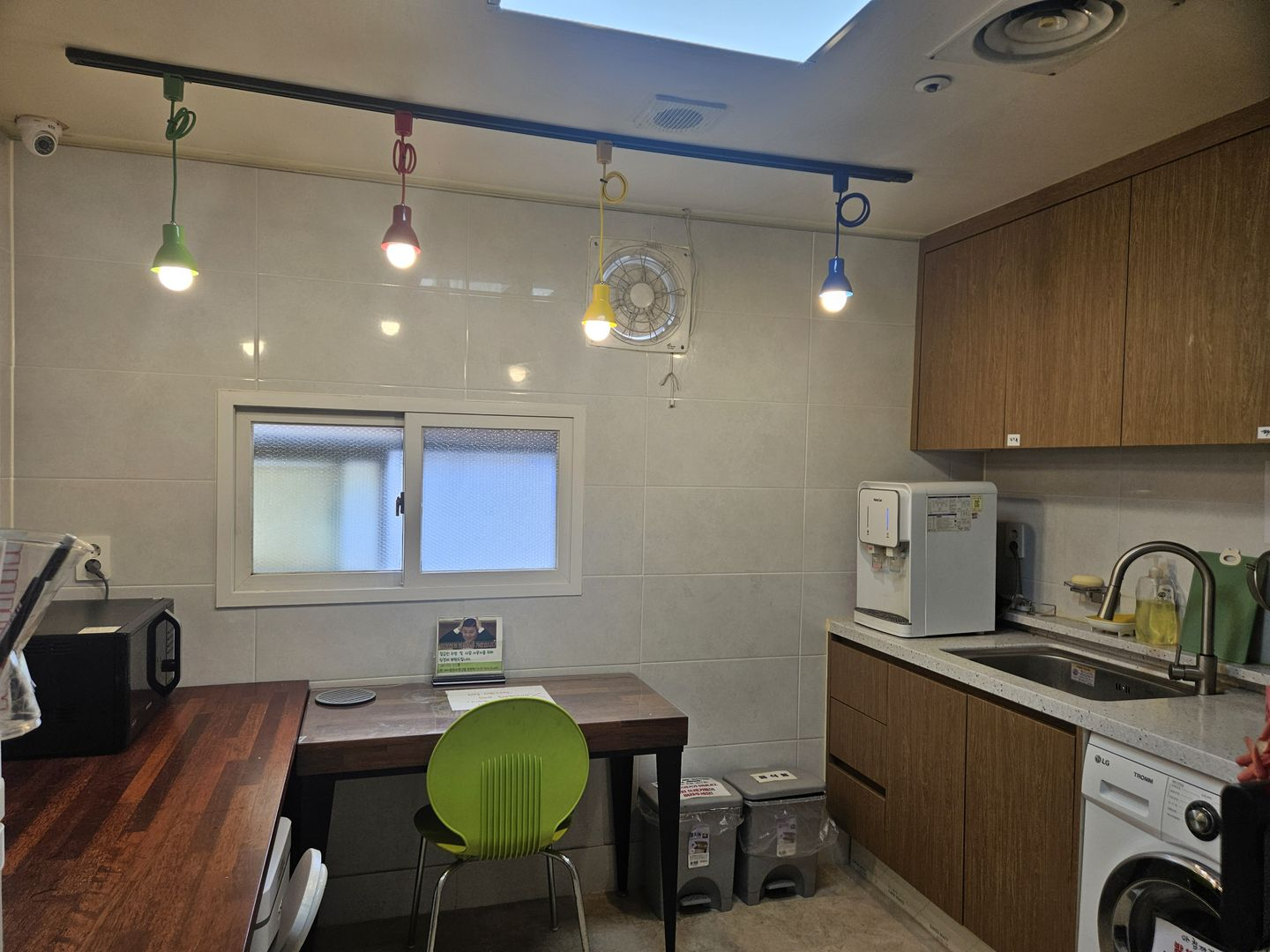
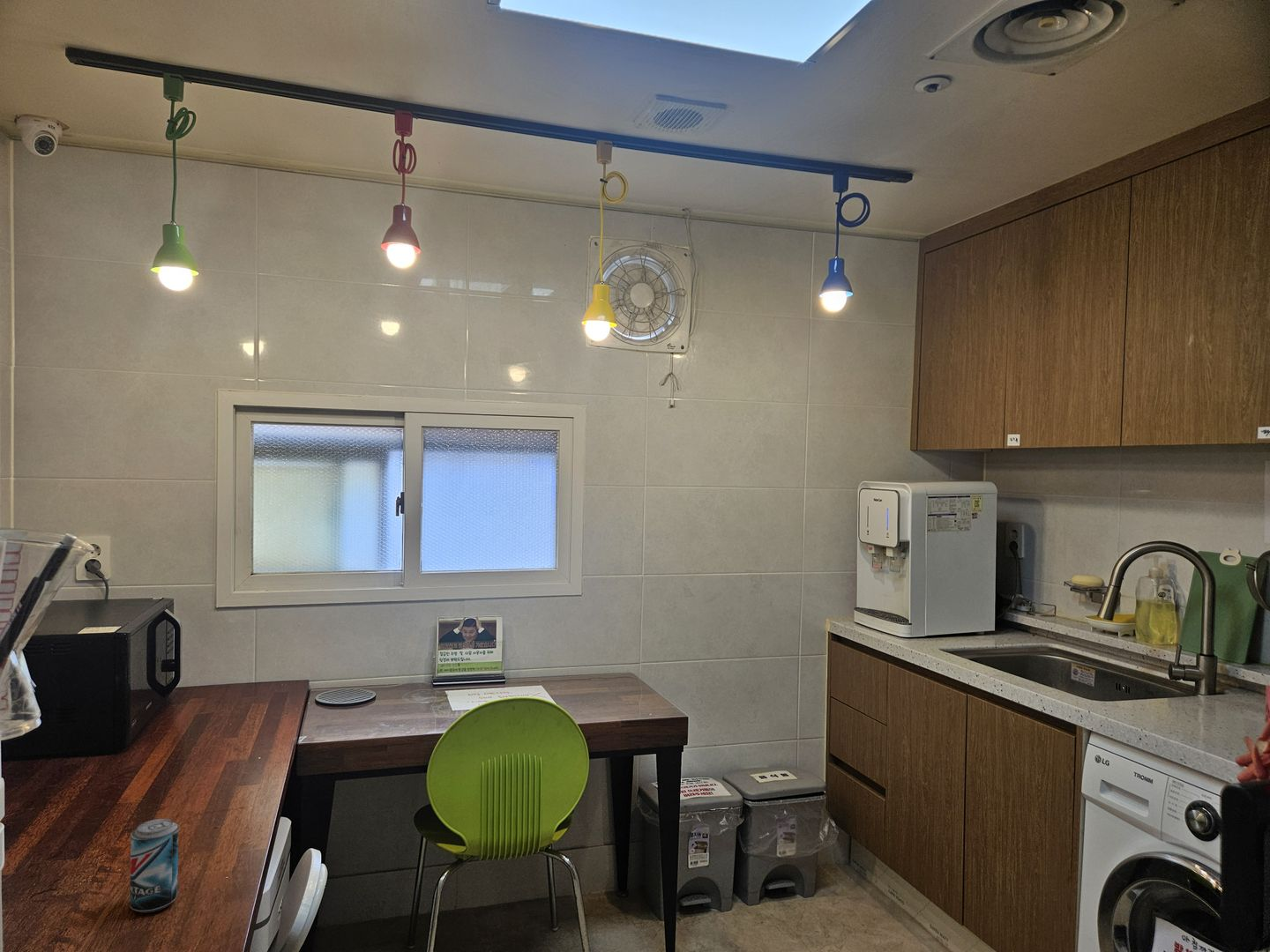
+ beer can (154, 865)
